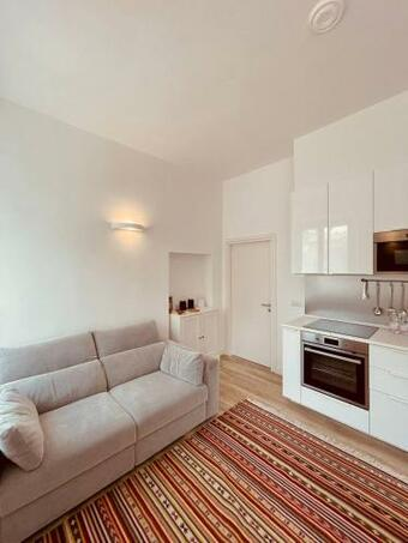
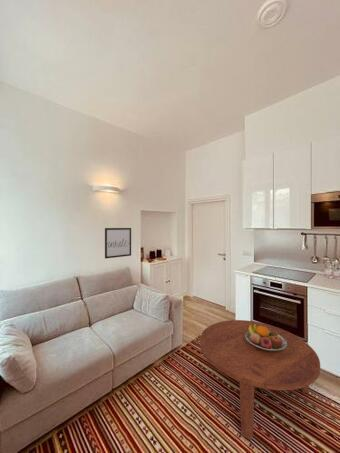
+ fruit bowl (265, 336)
+ coffee table (254, 367)
+ wall art (118, 242)
